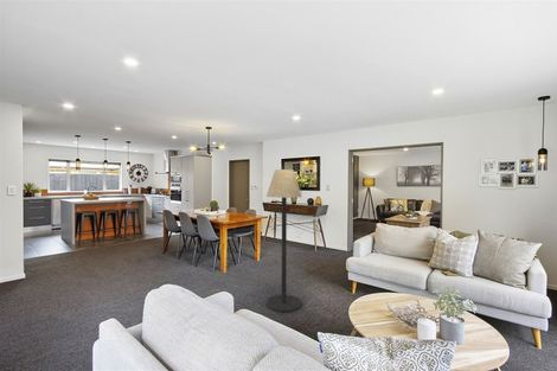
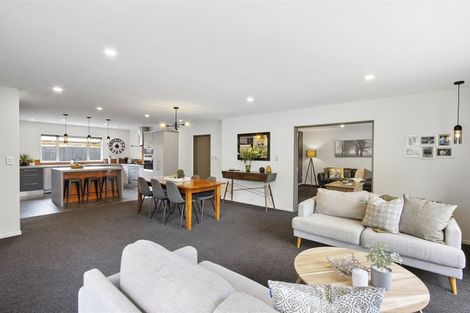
- floor lamp (283, 237)
